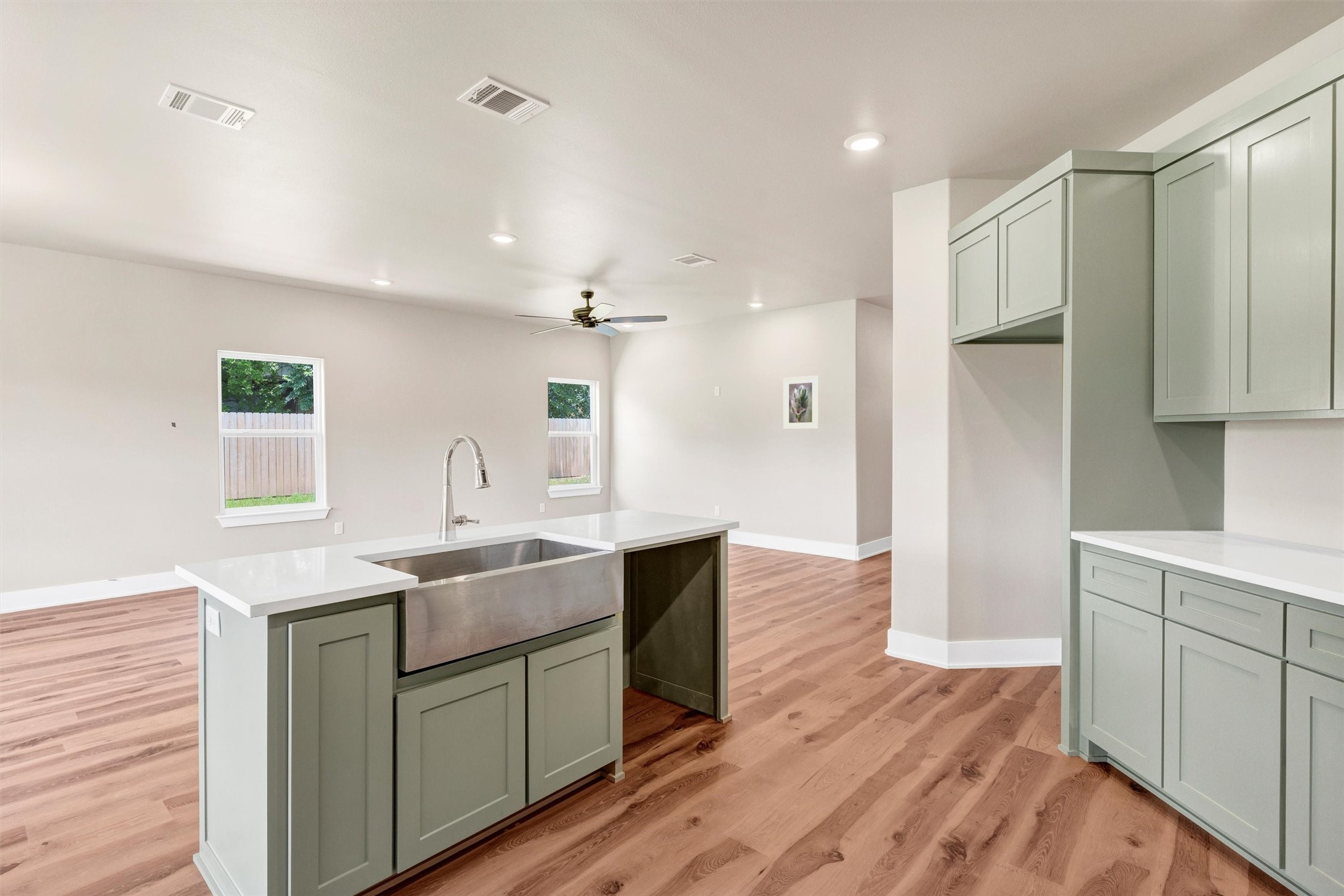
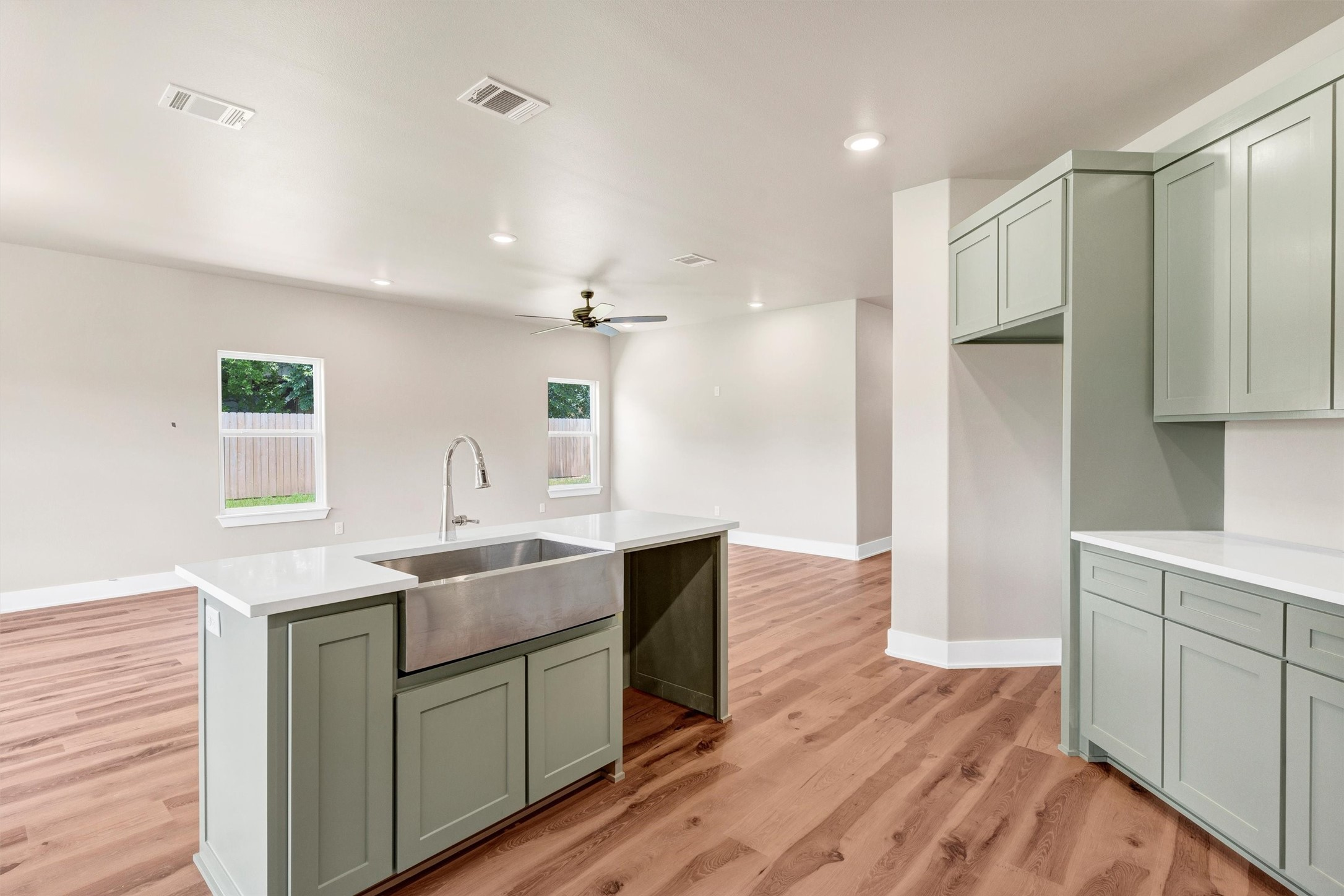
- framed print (800, 403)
